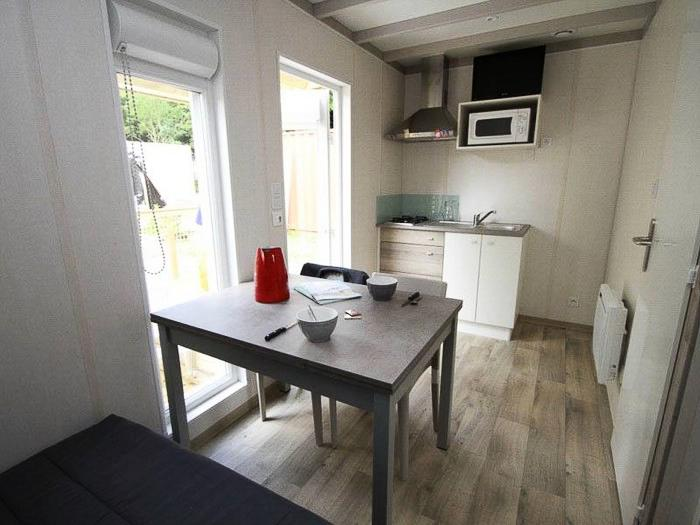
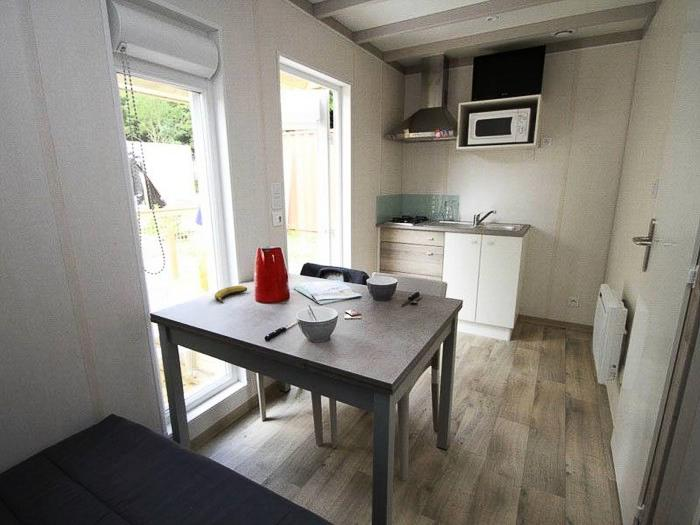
+ banana (228, 293)
